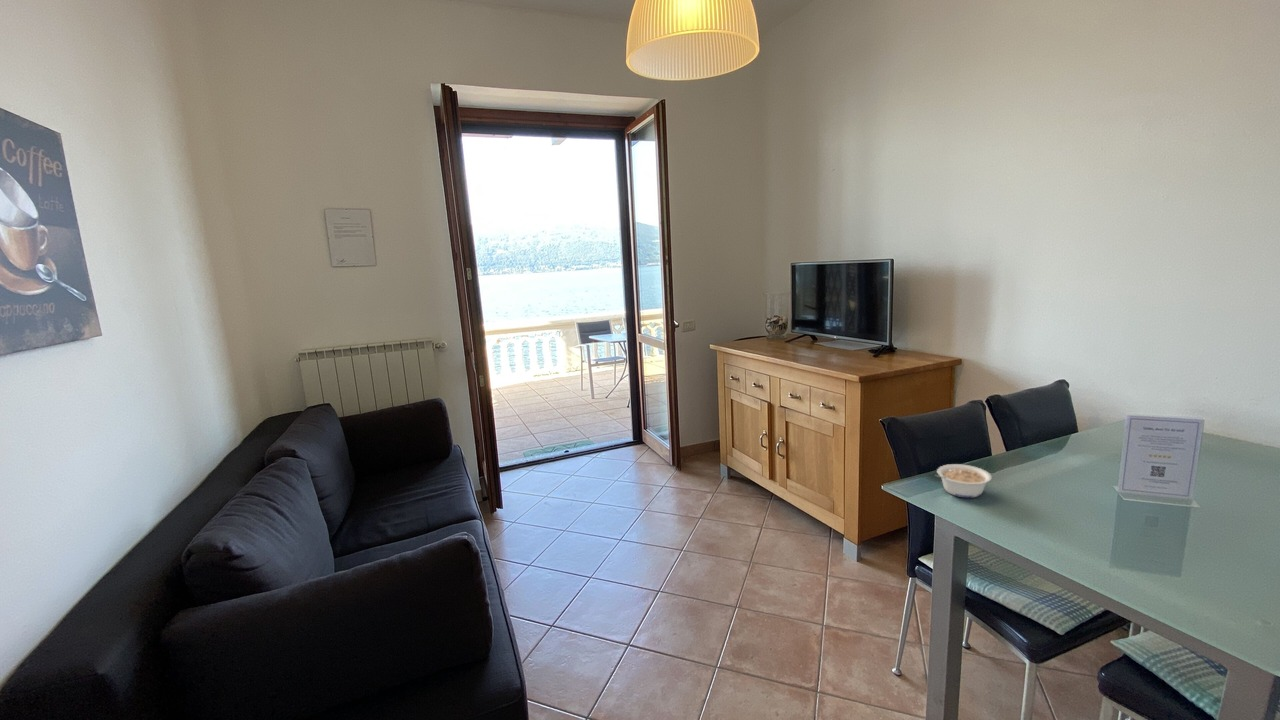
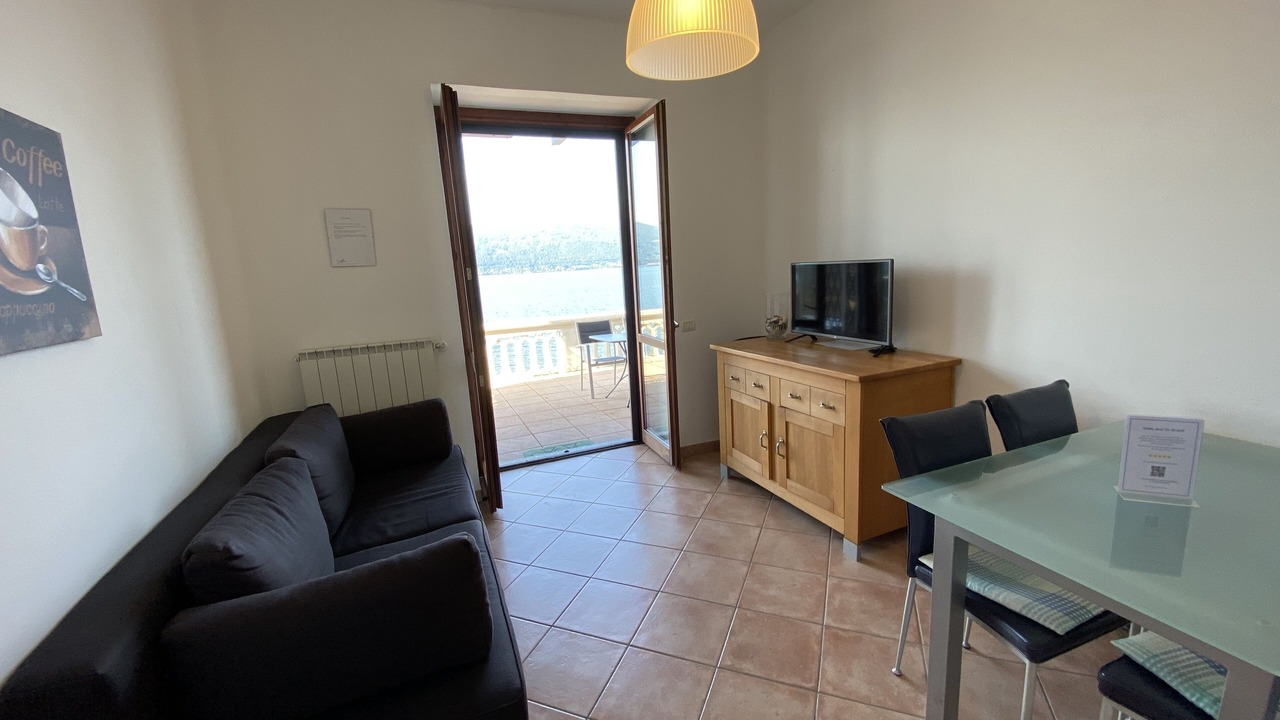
- legume (962, 480)
